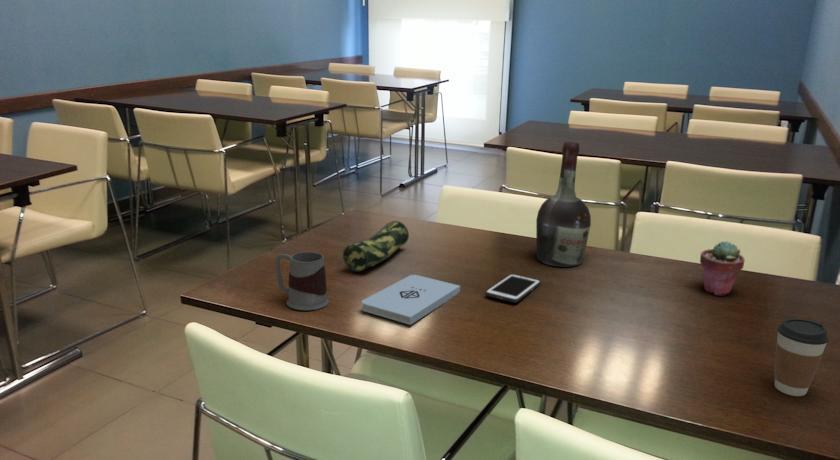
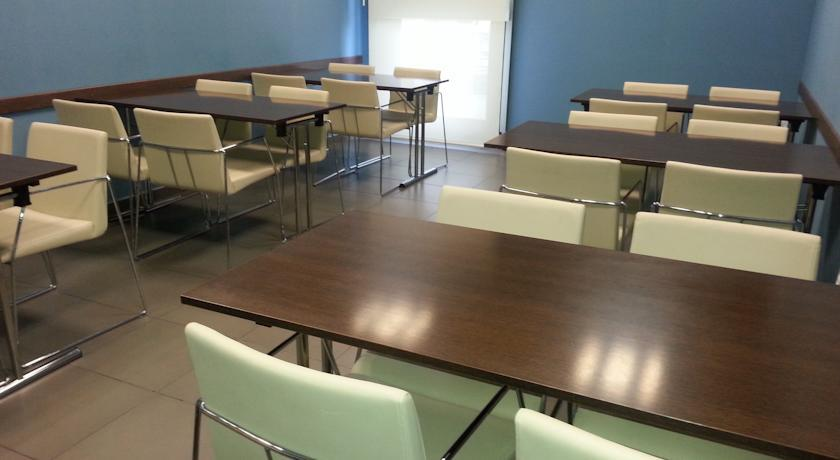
- pencil case (376, 245)
- cell phone (513, 287)
- coffee cup (797, 358)
- cognac bottle (565, 202)
- notepad (411, 297)
- mug (301, 278)
- potted succulent (721, 265)
